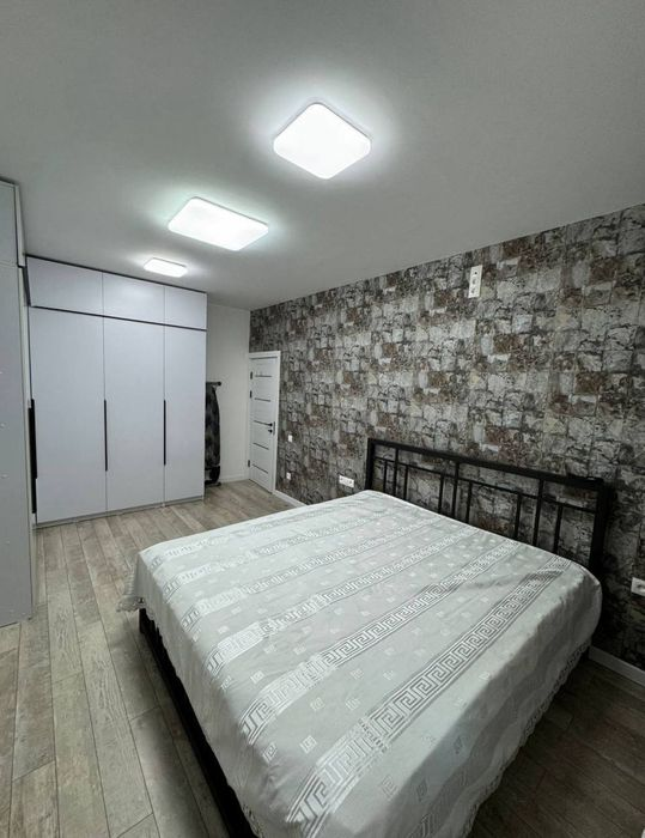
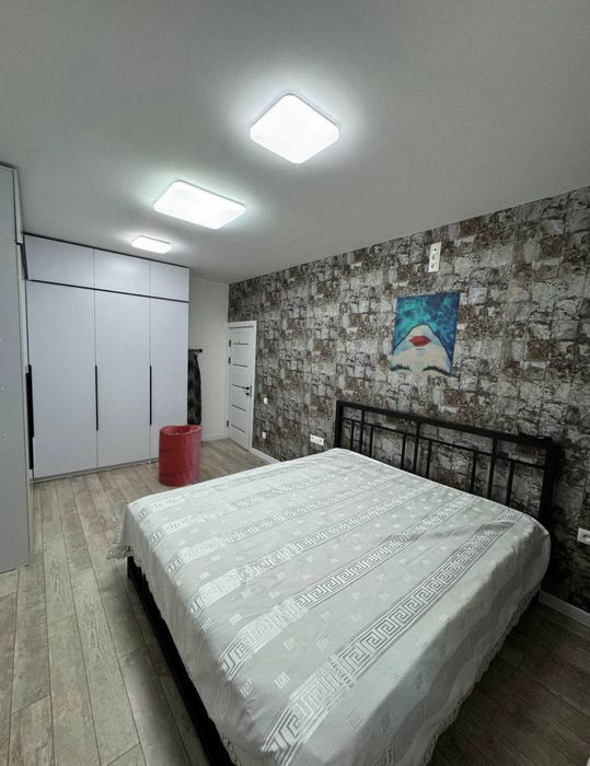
+ wall art (421, 335)
+ laundry hamper (180, 452)
